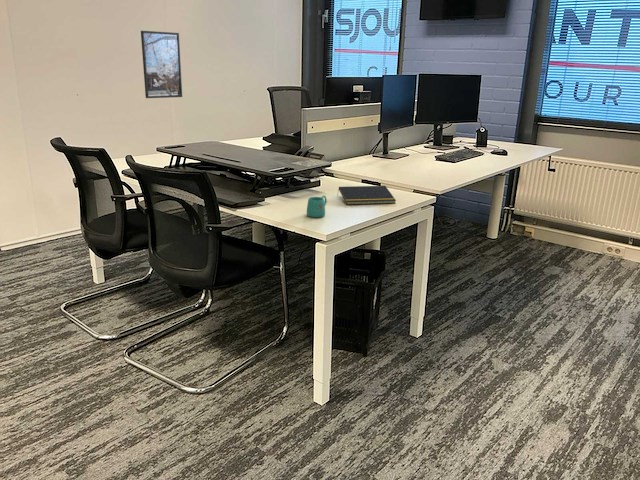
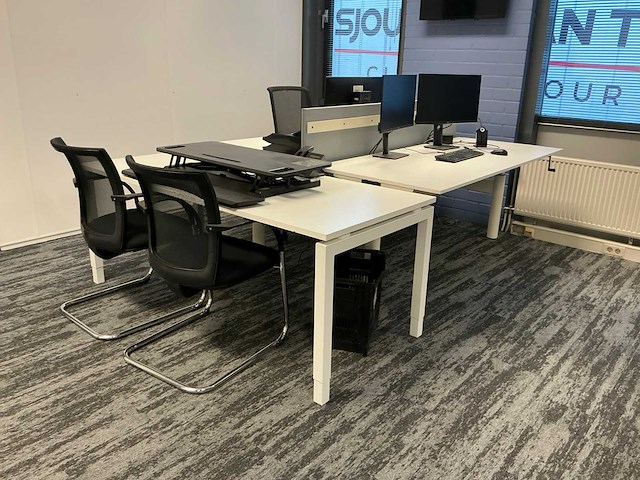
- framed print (162, 65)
- mug (318, 205)
- notepad (366, 194)
